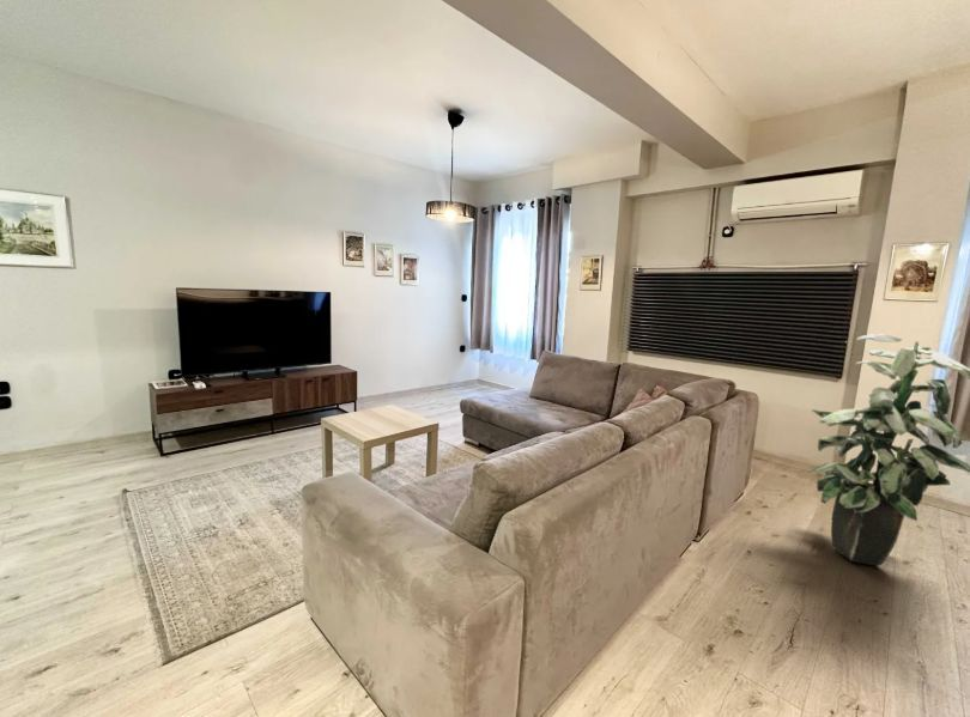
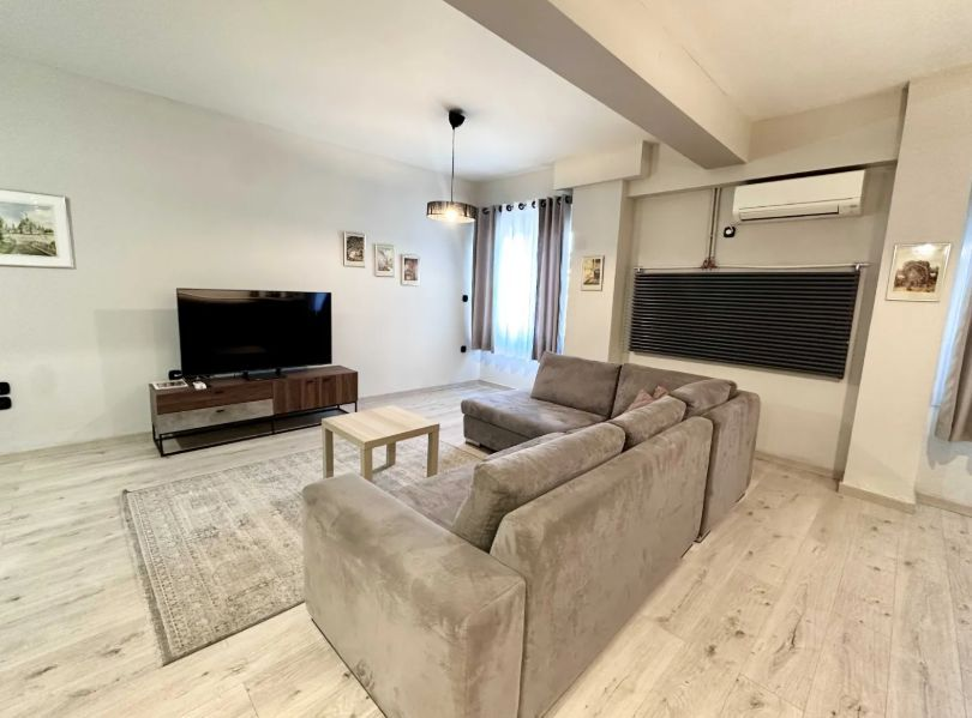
- indoor plant (878, 449)
